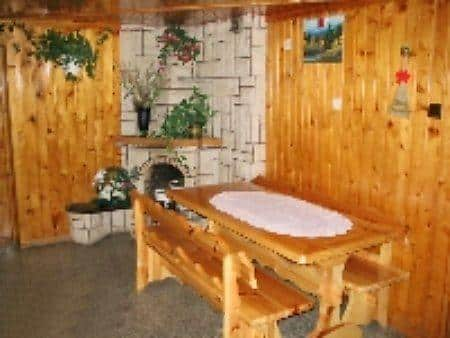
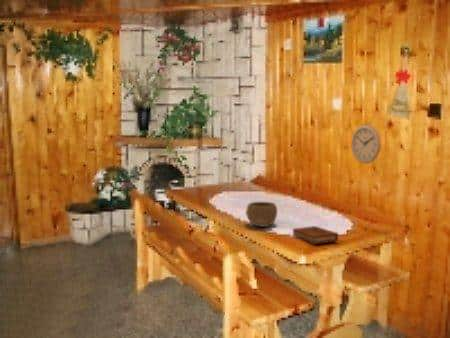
+ book (314, 234)
+ bowl (261, 214)
+ wall clock (364, 144)
